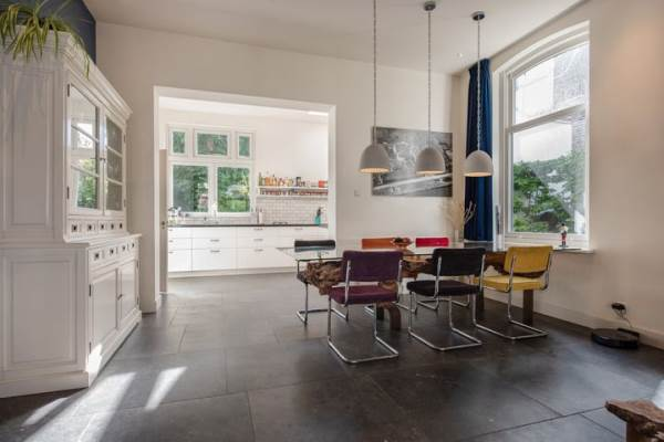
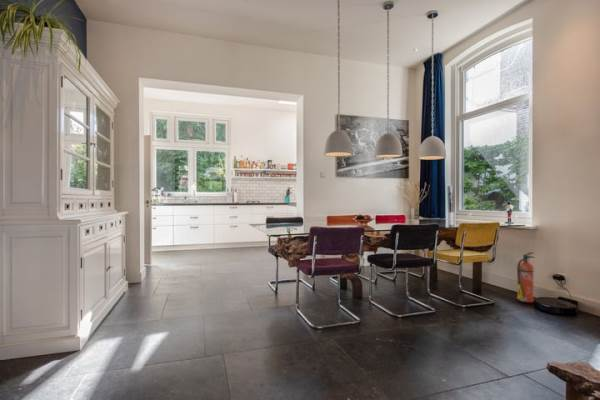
+ fire extinguisher (525, 276)
